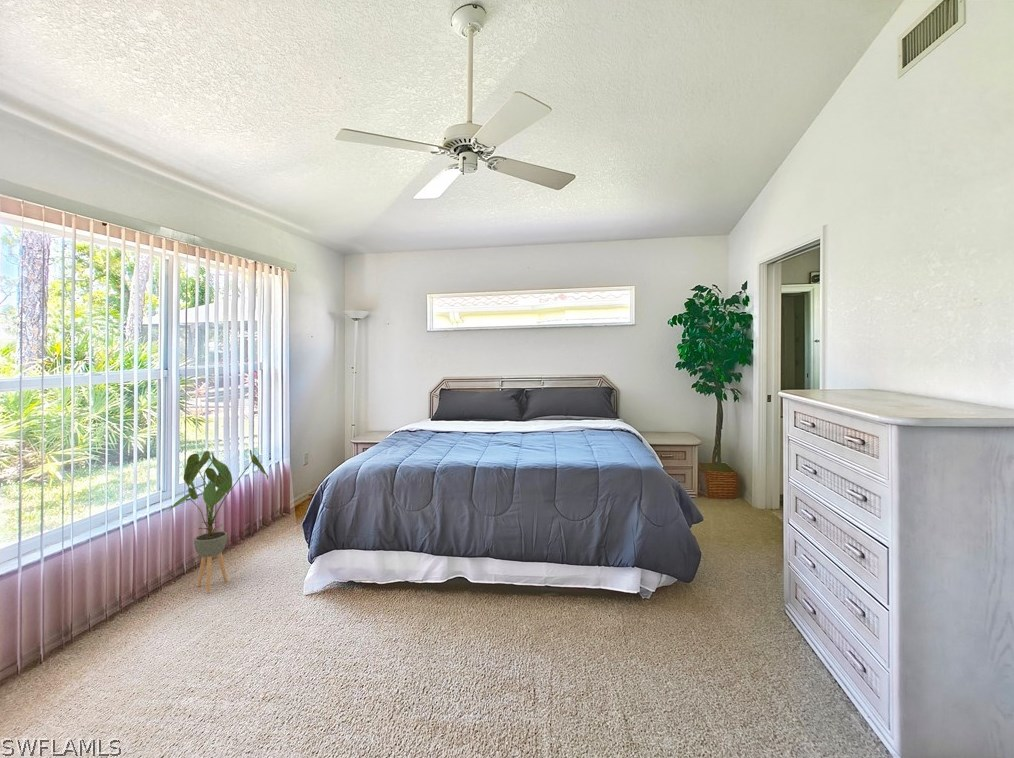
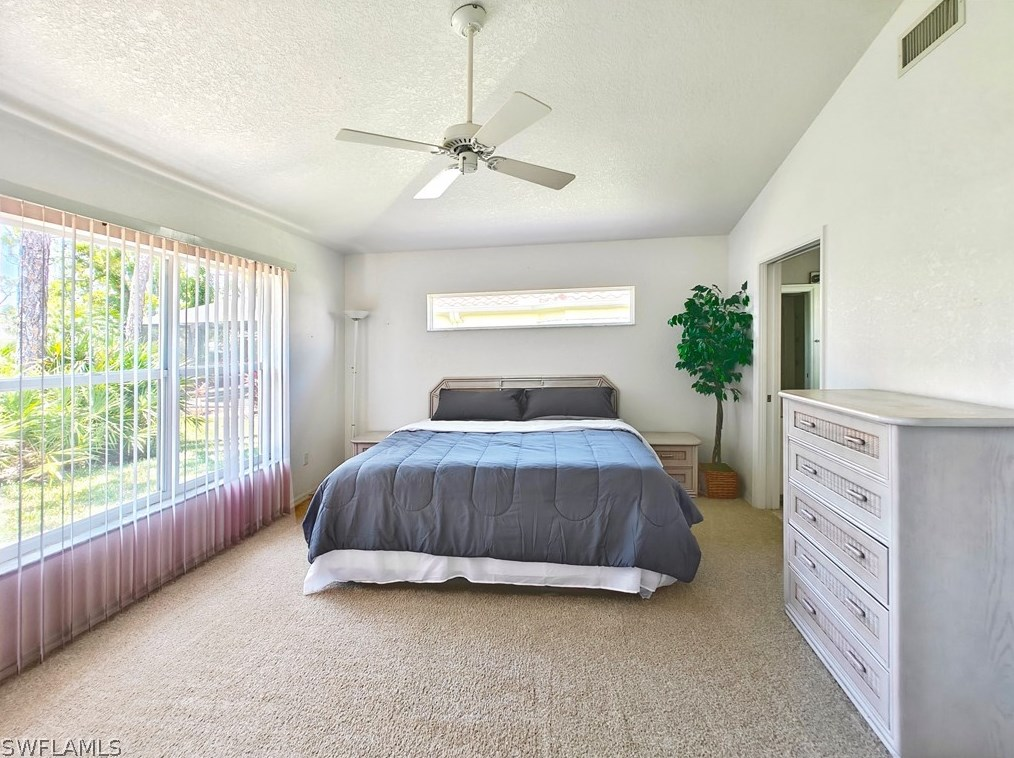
- house plant (212, 516)
